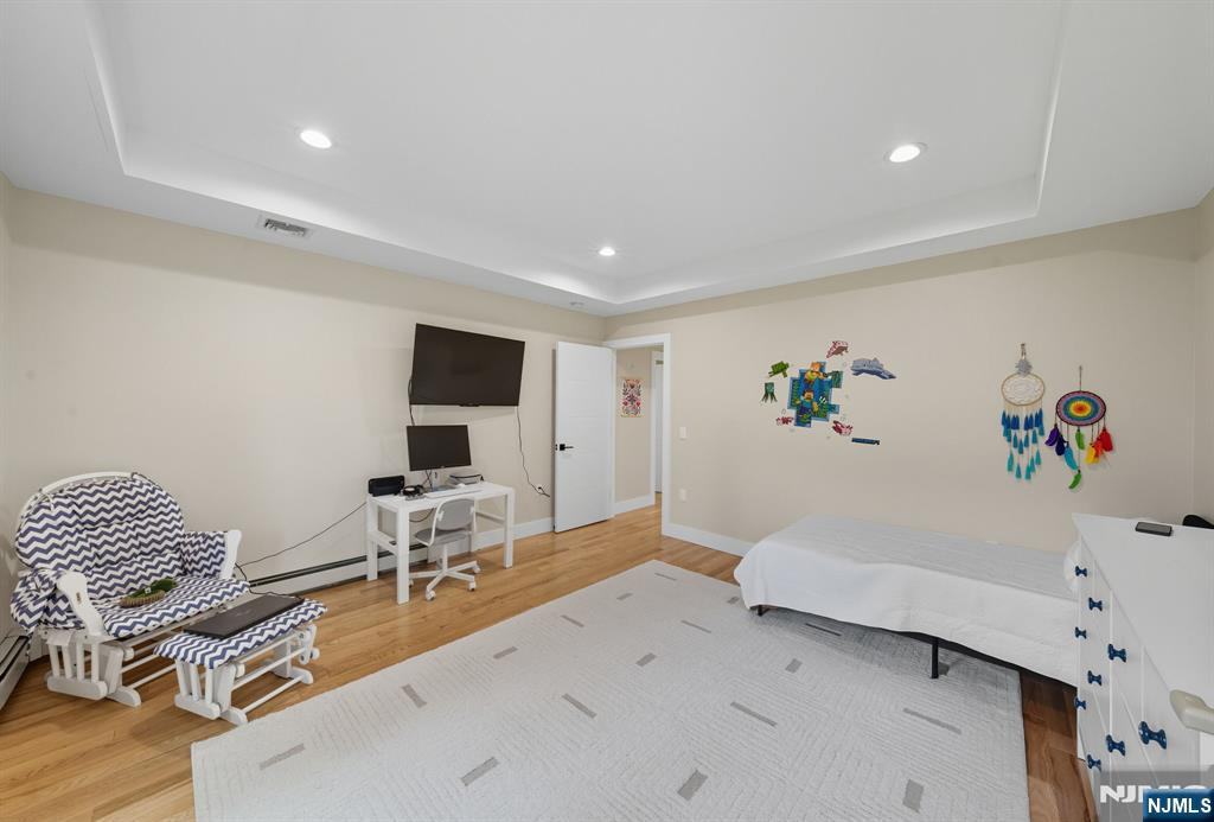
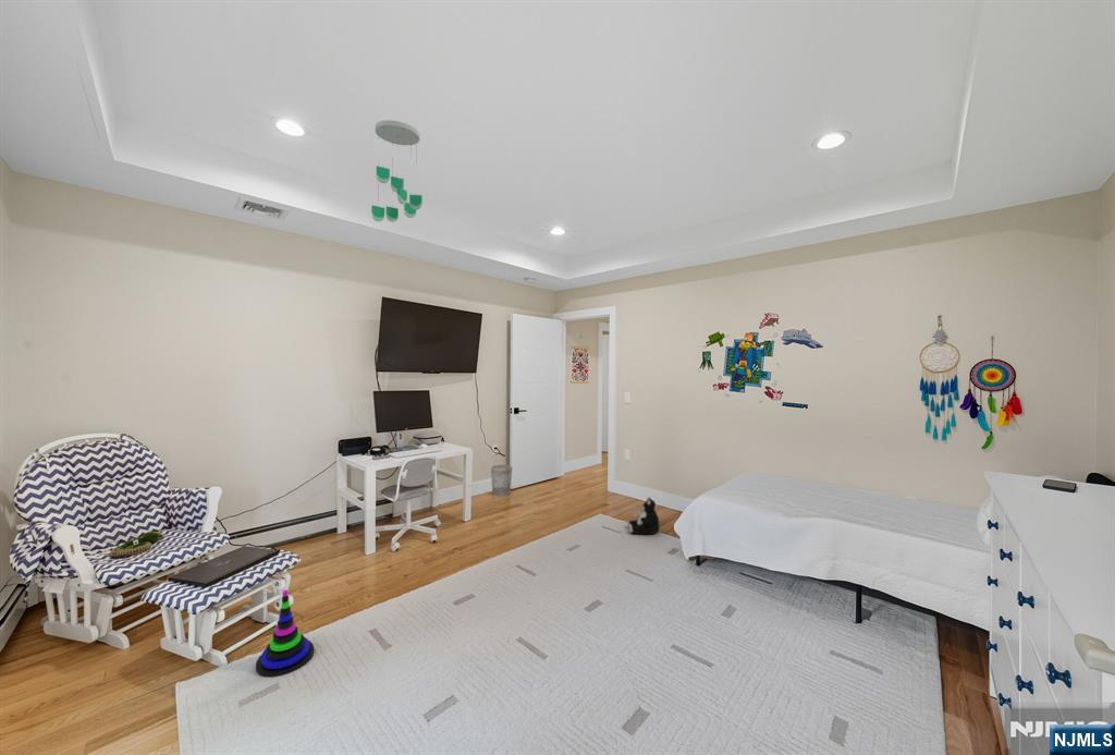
+ stacking toy (285, 625)
+ ceiling mobile (396, 178)
+ wastebasket (501, 479)
+ plush toy (644, 514)
